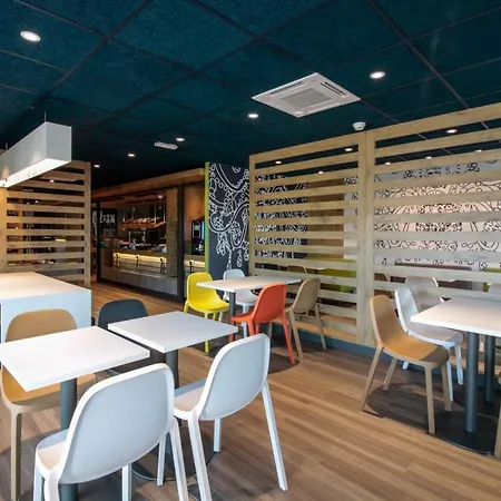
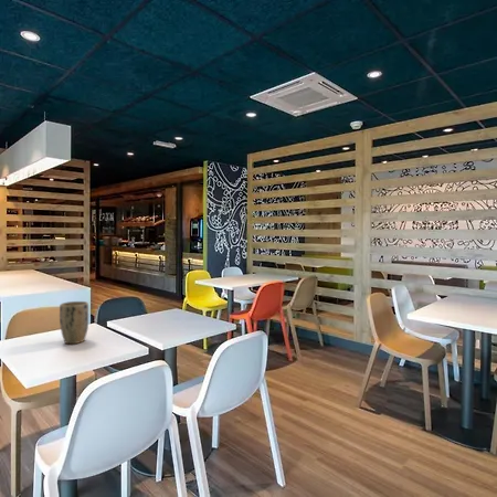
+ plant pot (74, 321)
